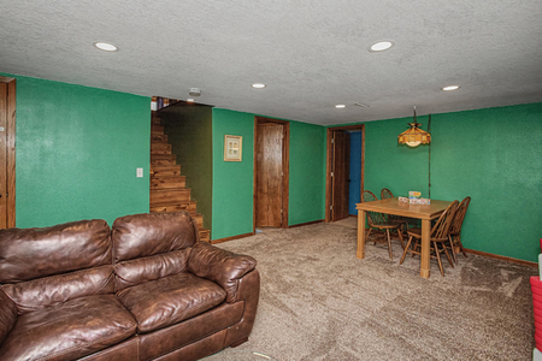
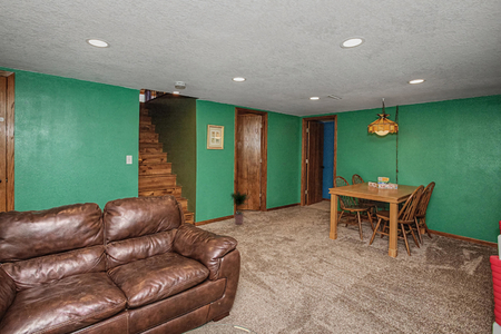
+ potted plant (238, 205)
